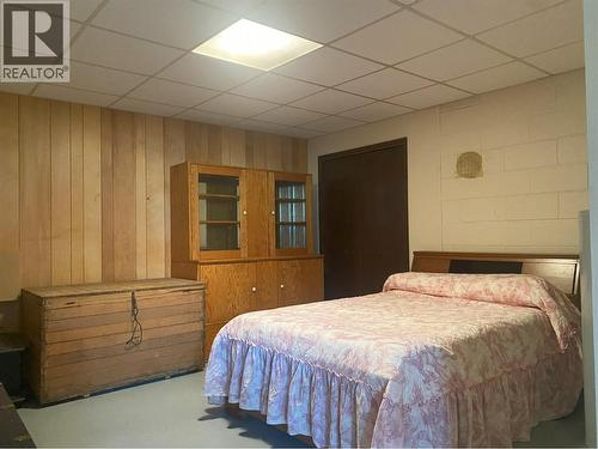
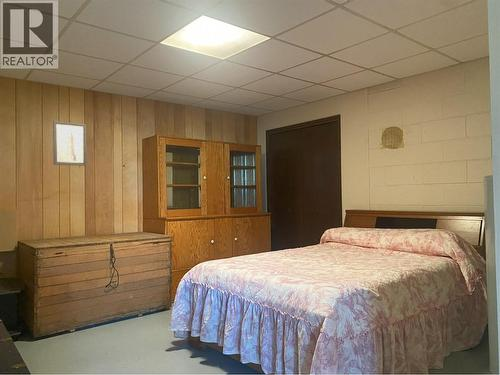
+ wall art (70, 143)
